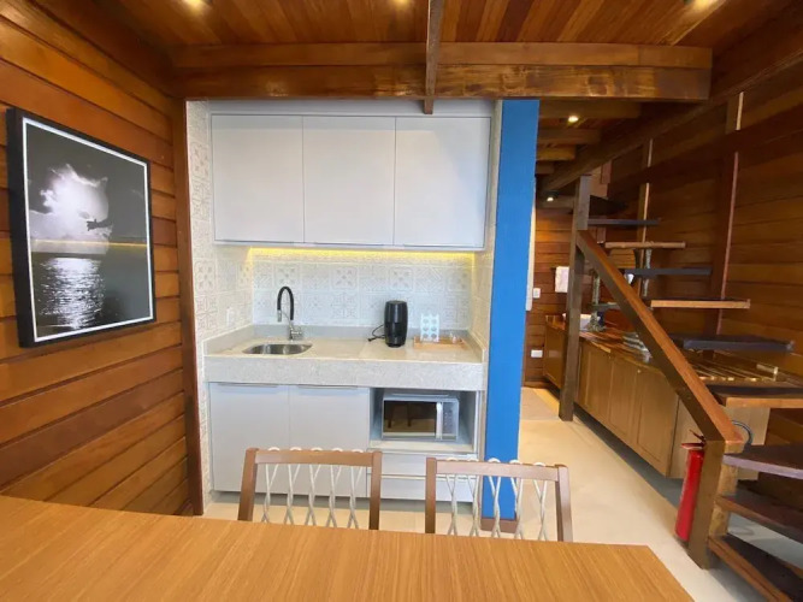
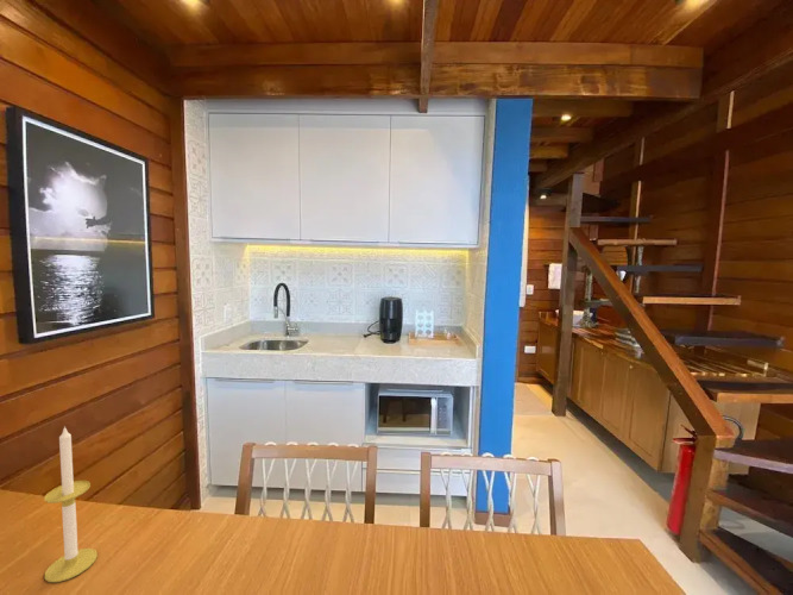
+ candle (68, 496)
